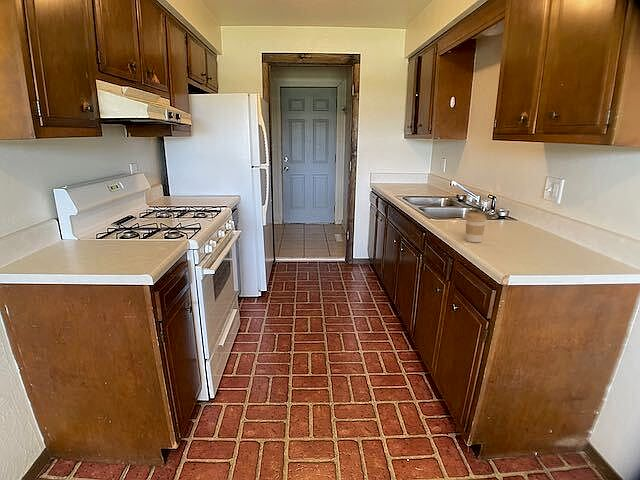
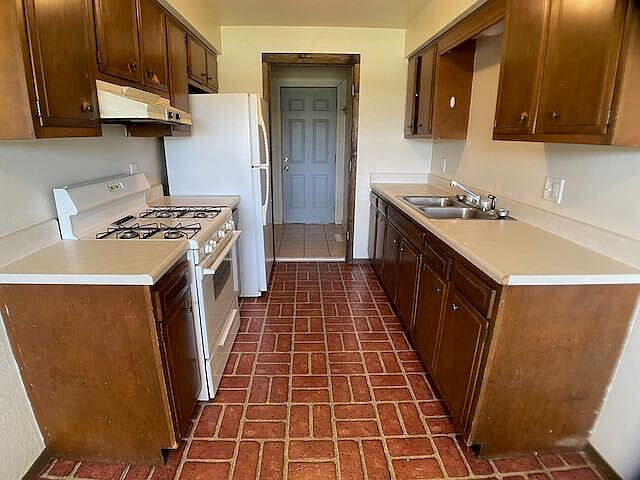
- coffee cup (474, 227)
